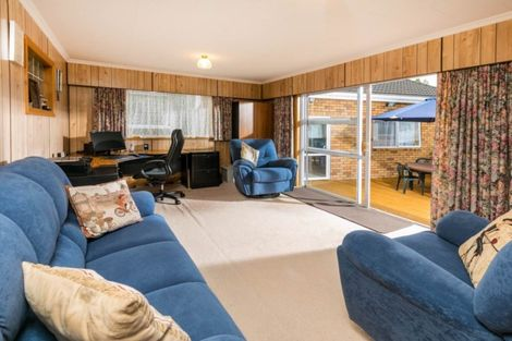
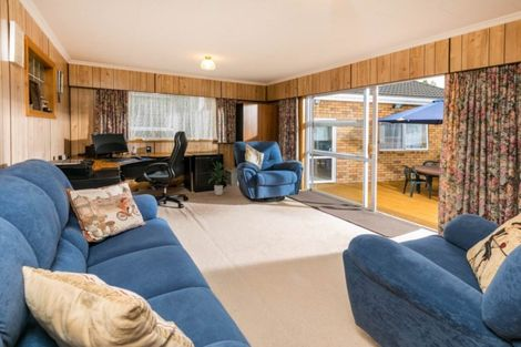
+ indoor plant (218, 177)
